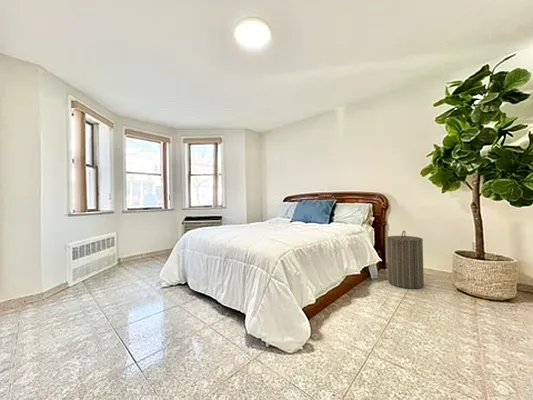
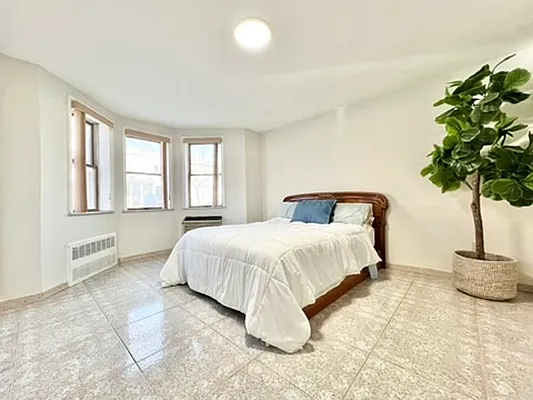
- laundry hamper (404, 256)
